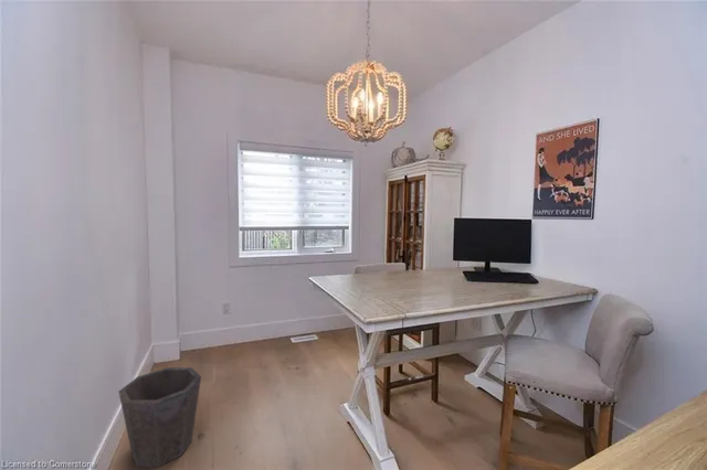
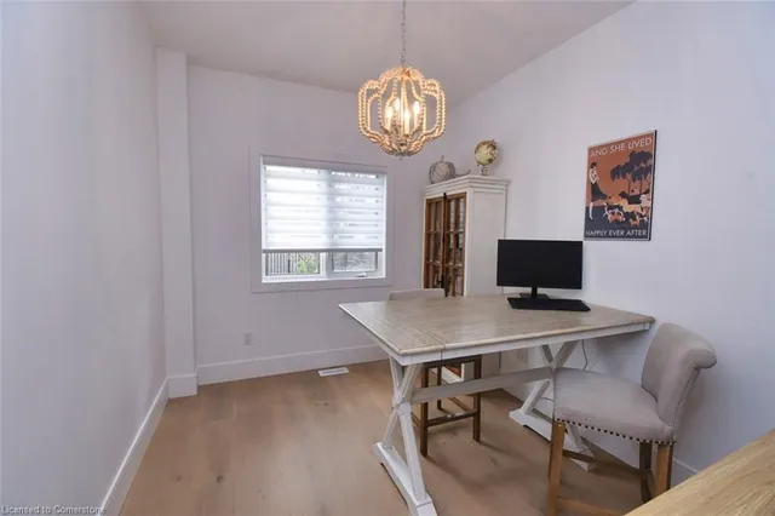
- waste bin (162, 415)
